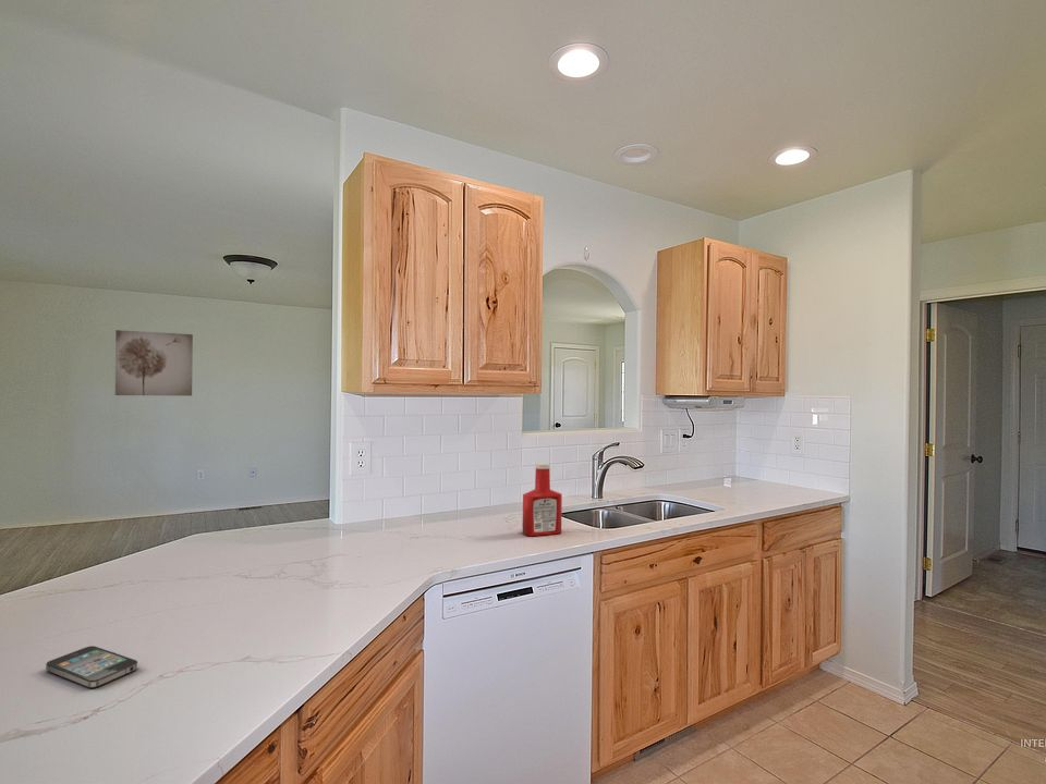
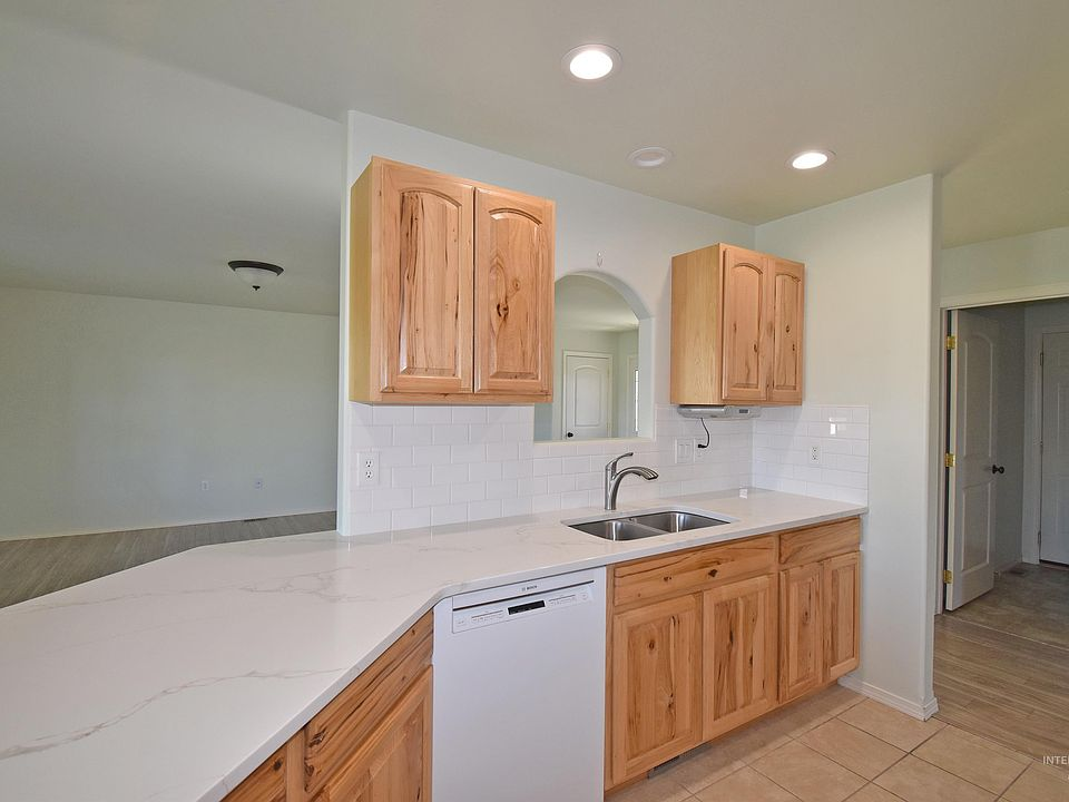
- smartphone (92, 665)
- wall art (155, 364)
- soap bottle (542, 498)
